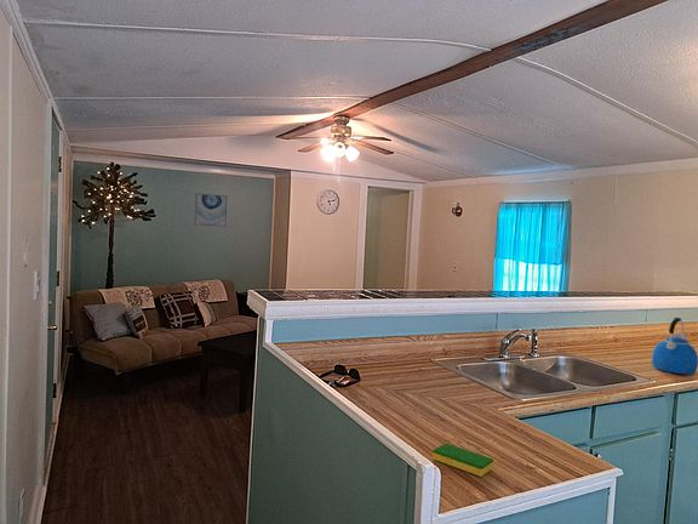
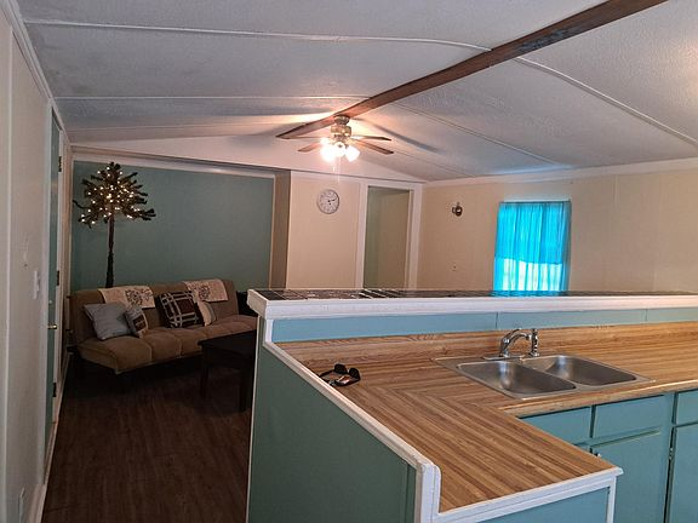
- kettle (677, 343)
- dish sponge (462, 458)
- wall art (211, 210)
